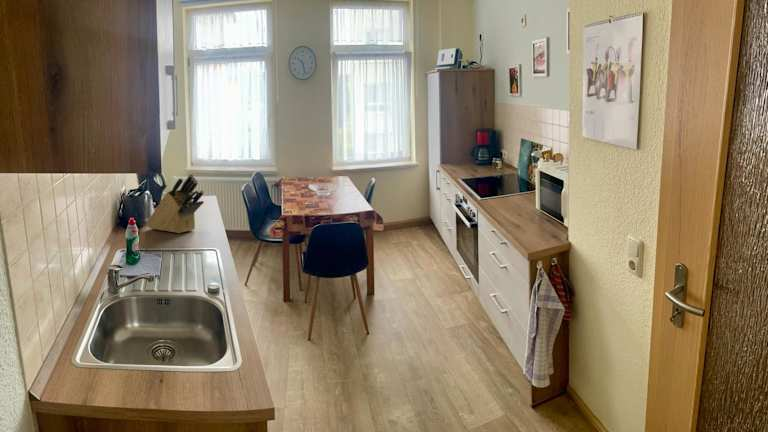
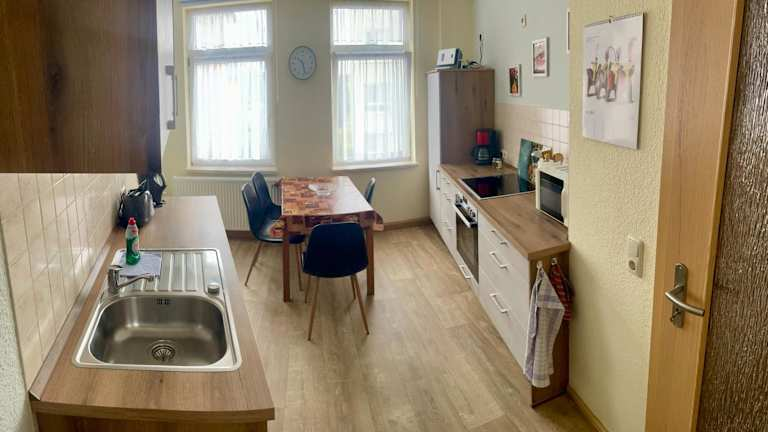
- knife block (174, 202)
